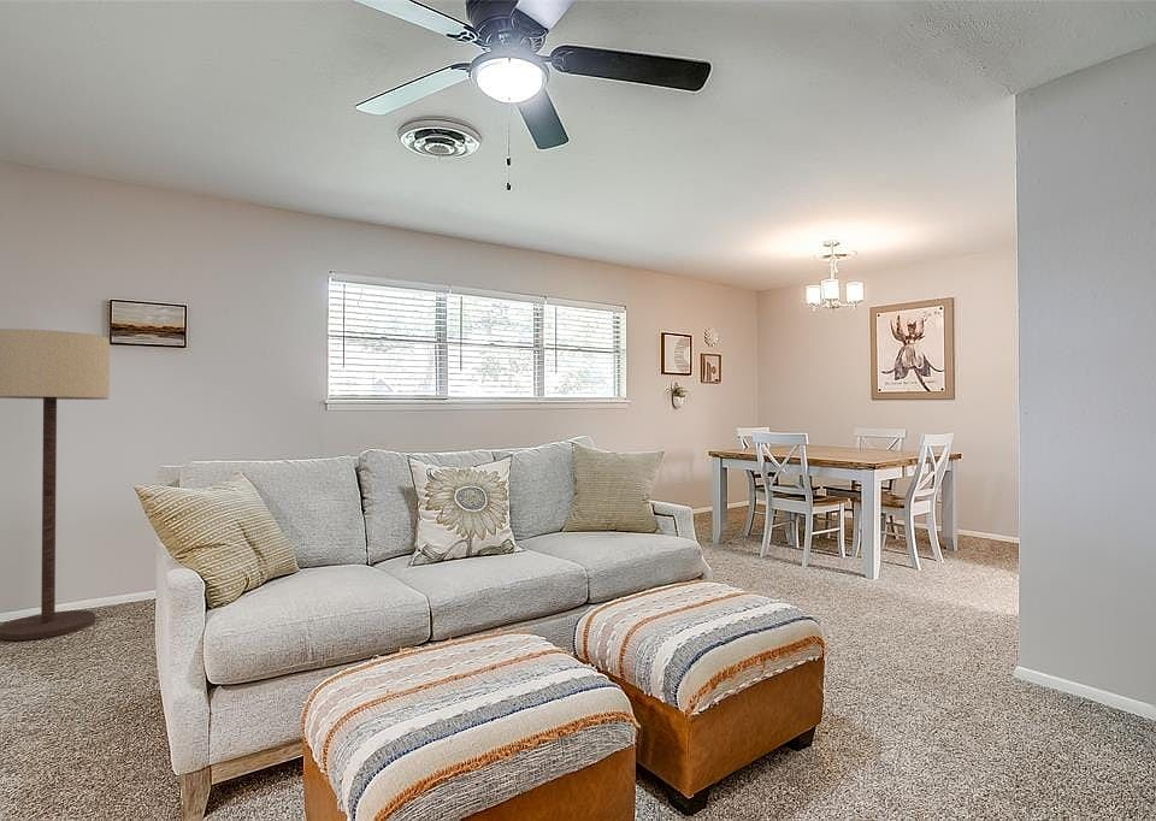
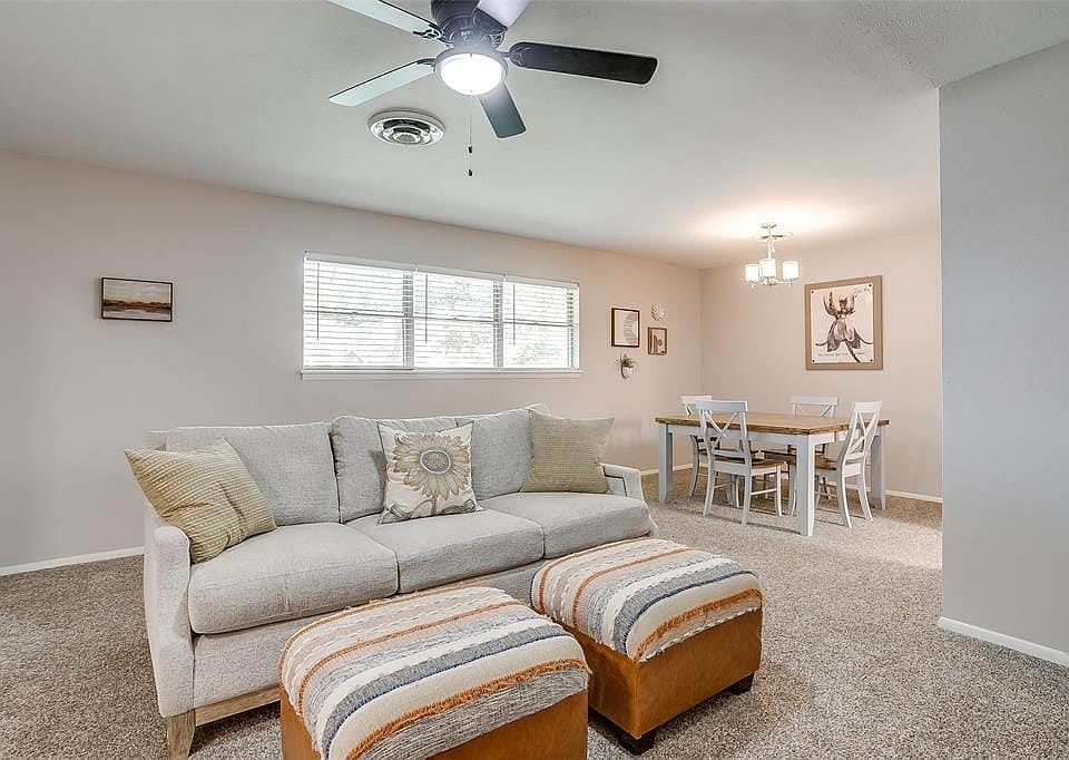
- floor lamp (49, 480)
